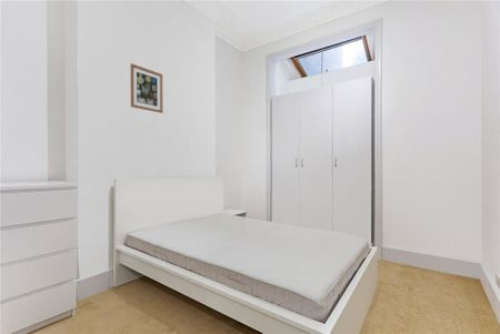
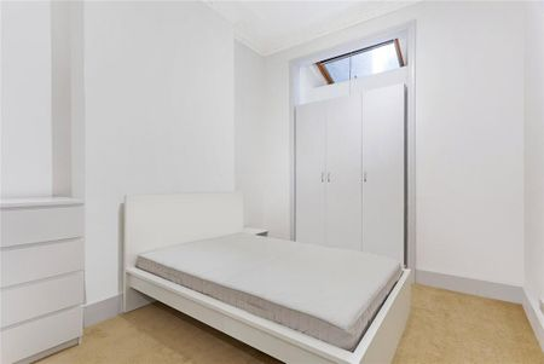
- wall art (147, 89)
